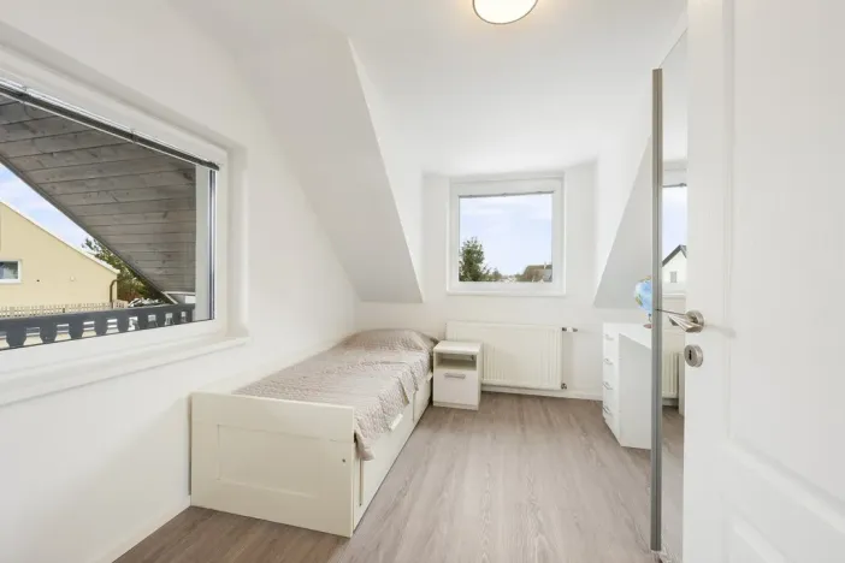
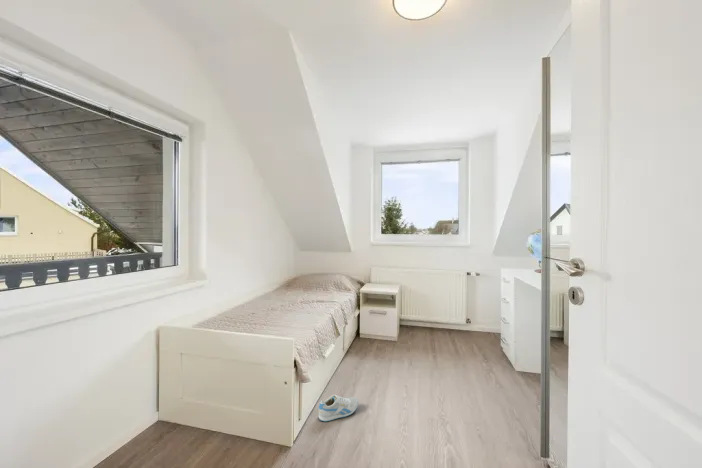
+ sneaker (338, 404)
